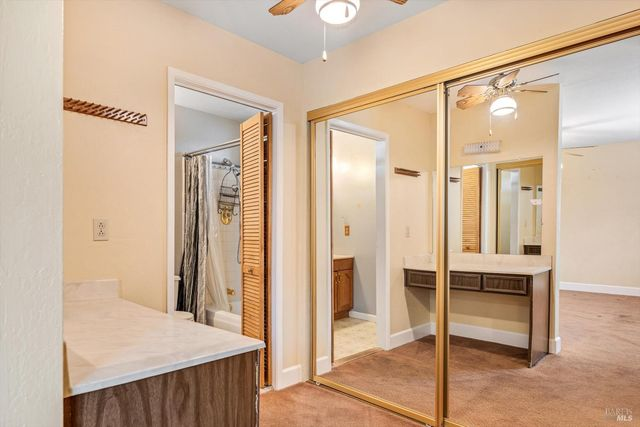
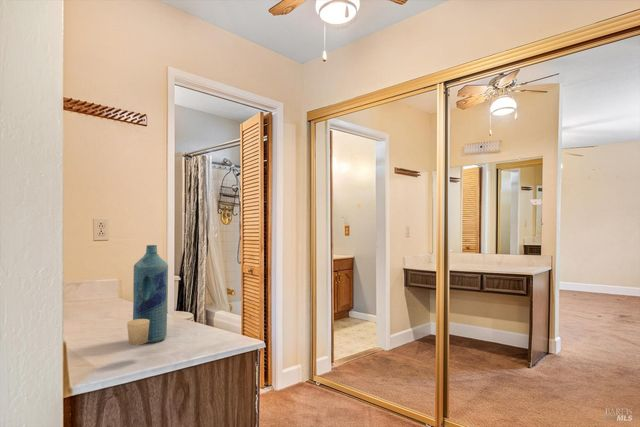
+ bottle (150, 292)
+ candle (138, 340)
